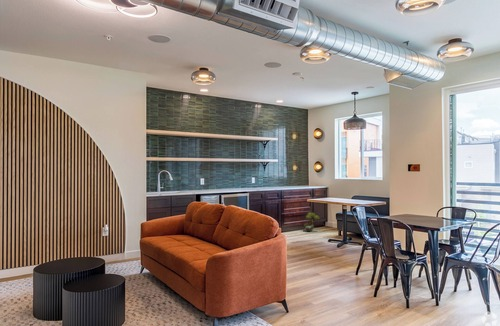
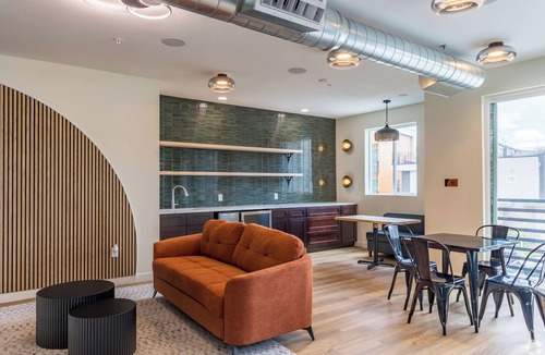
- decorative tree (311, 221)
